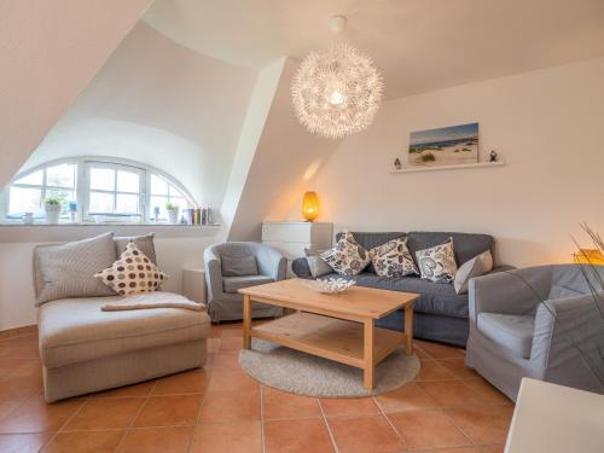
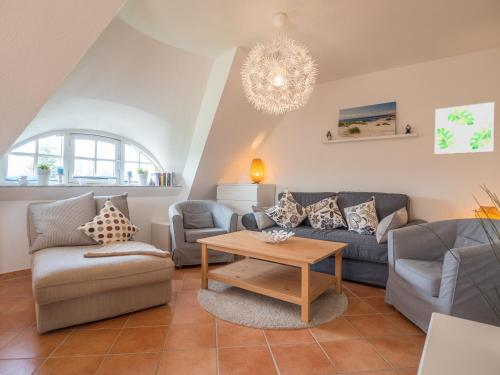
+ wall art (462, 129)
